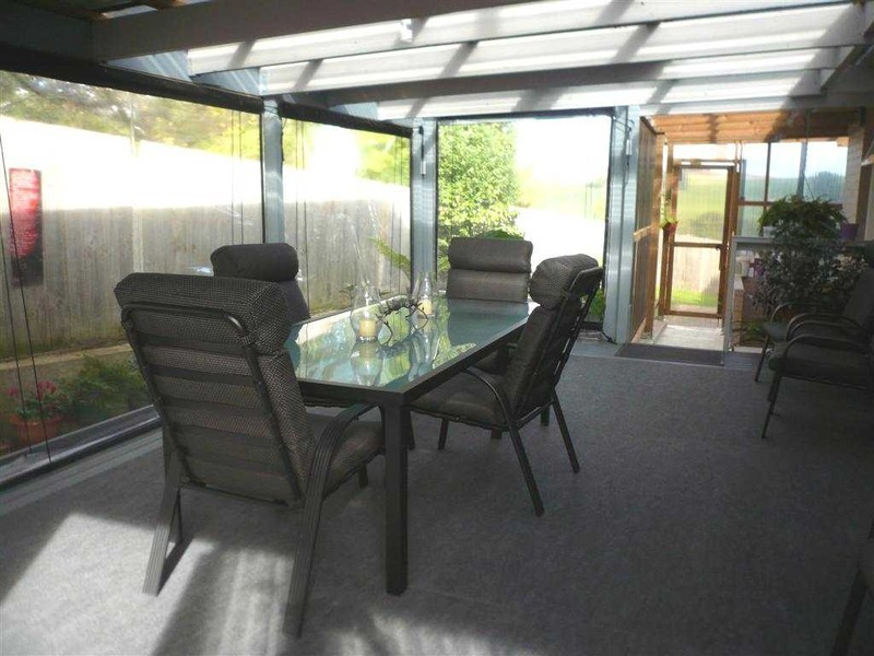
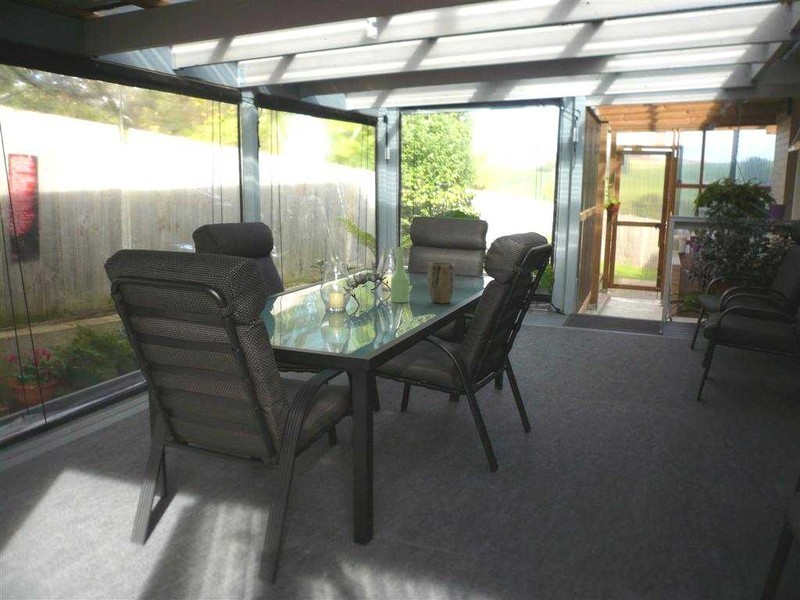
+ plant pot (441, 282)
+ bottle (399, 274)
